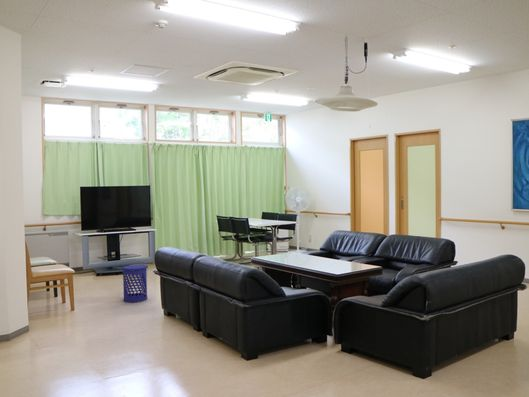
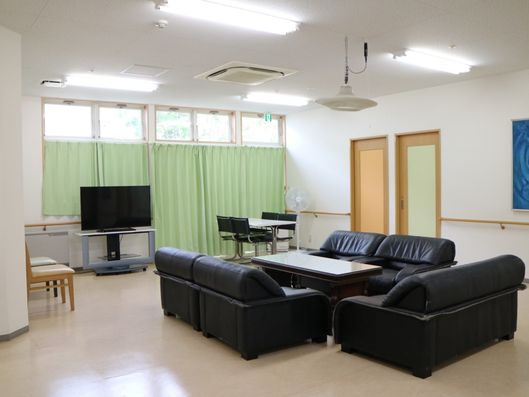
- waste bin (134, 283)
